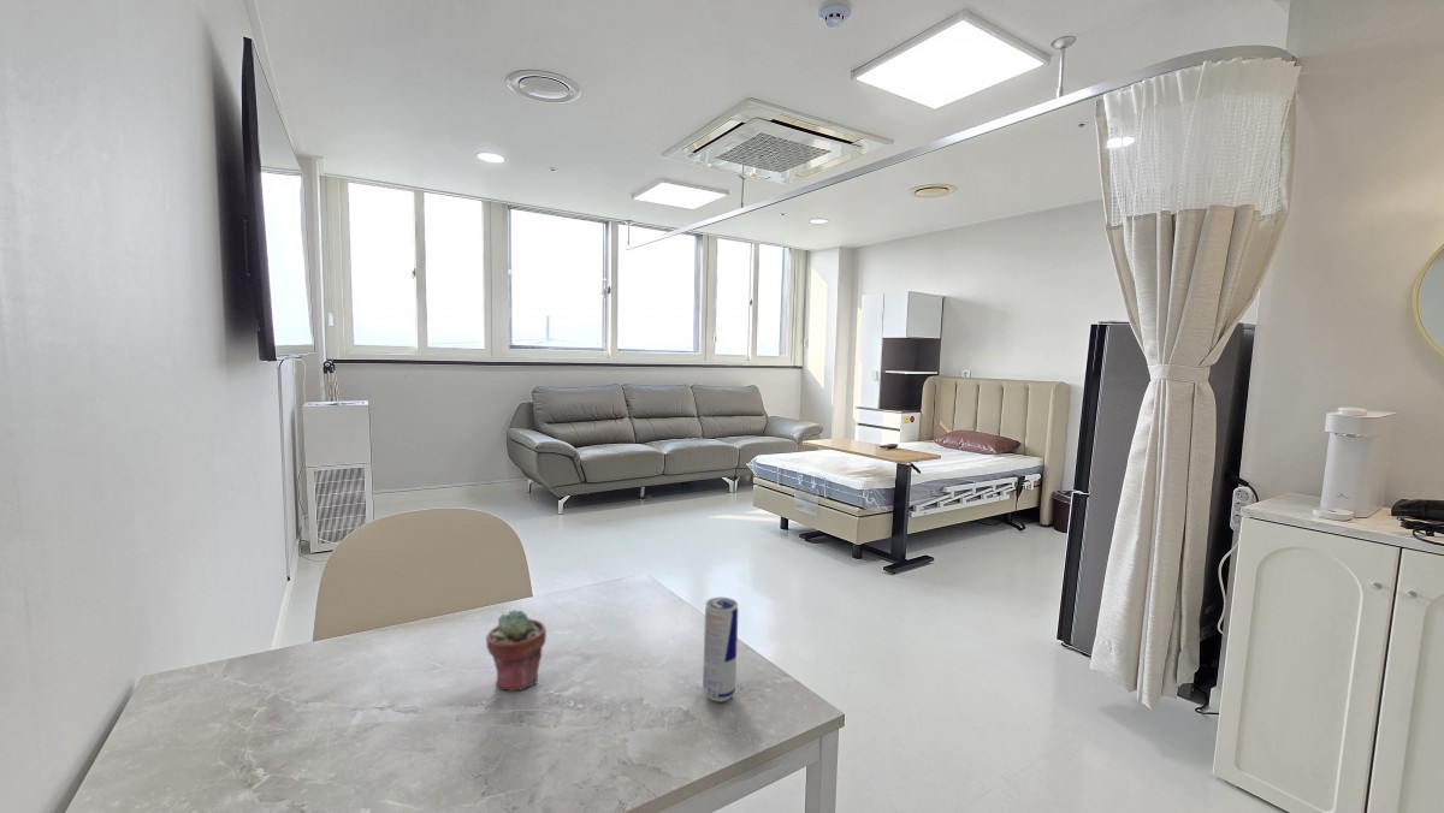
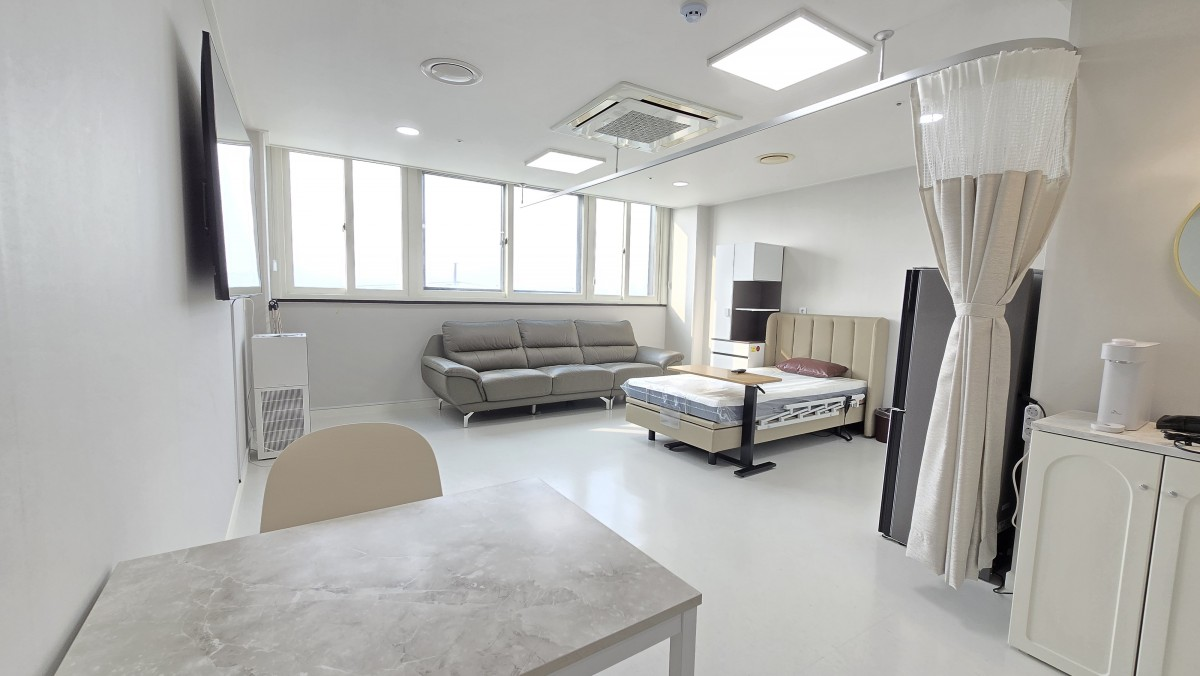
- potted succulent (516, 646)
- beverage can (720, 648)
